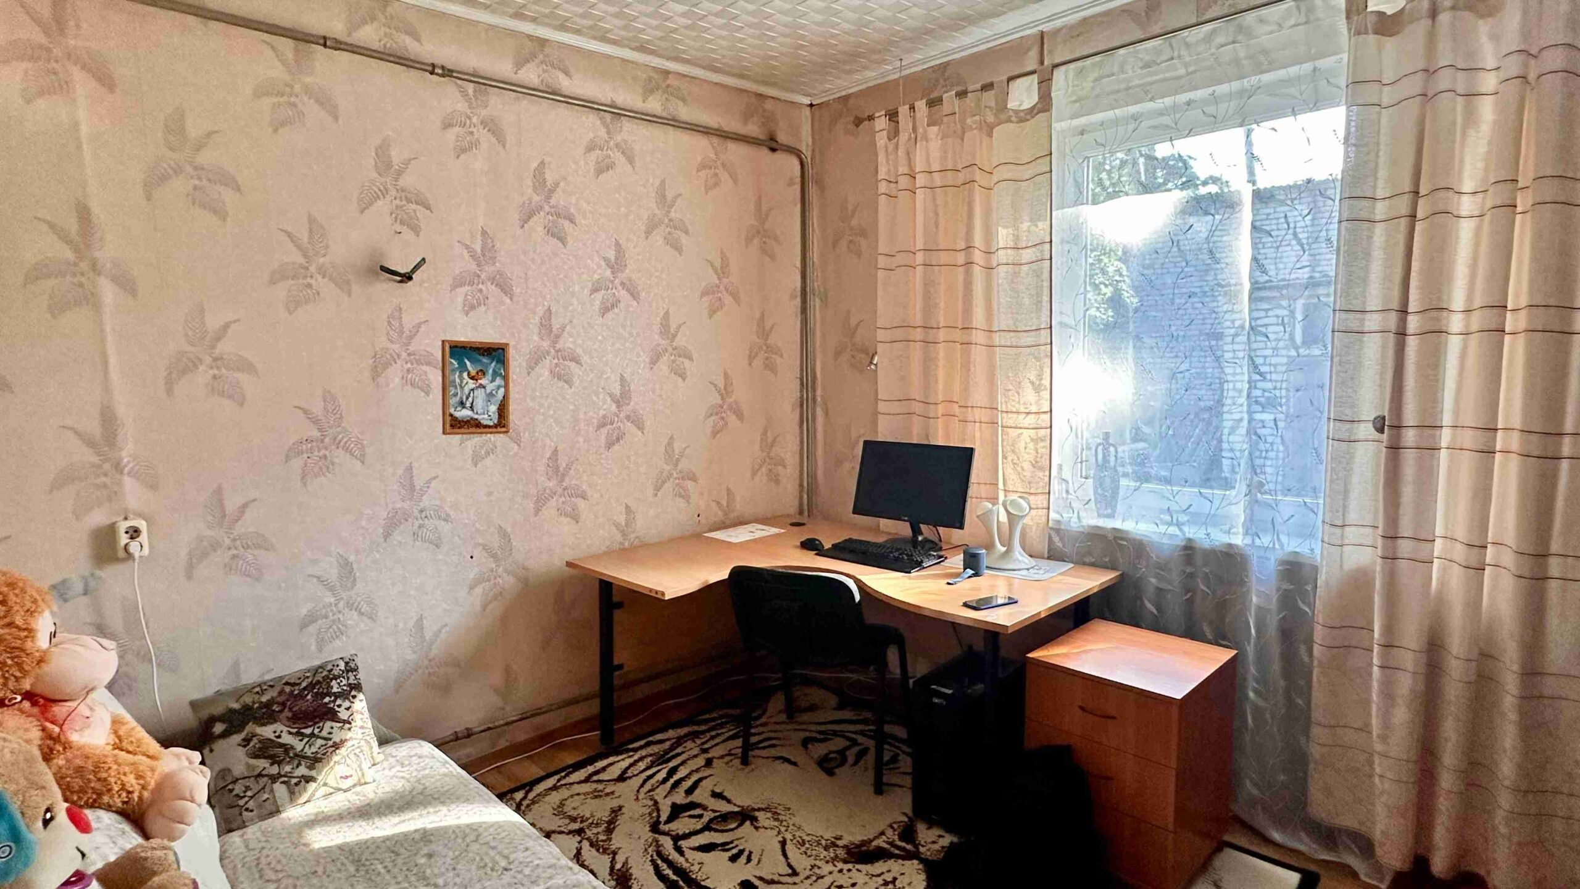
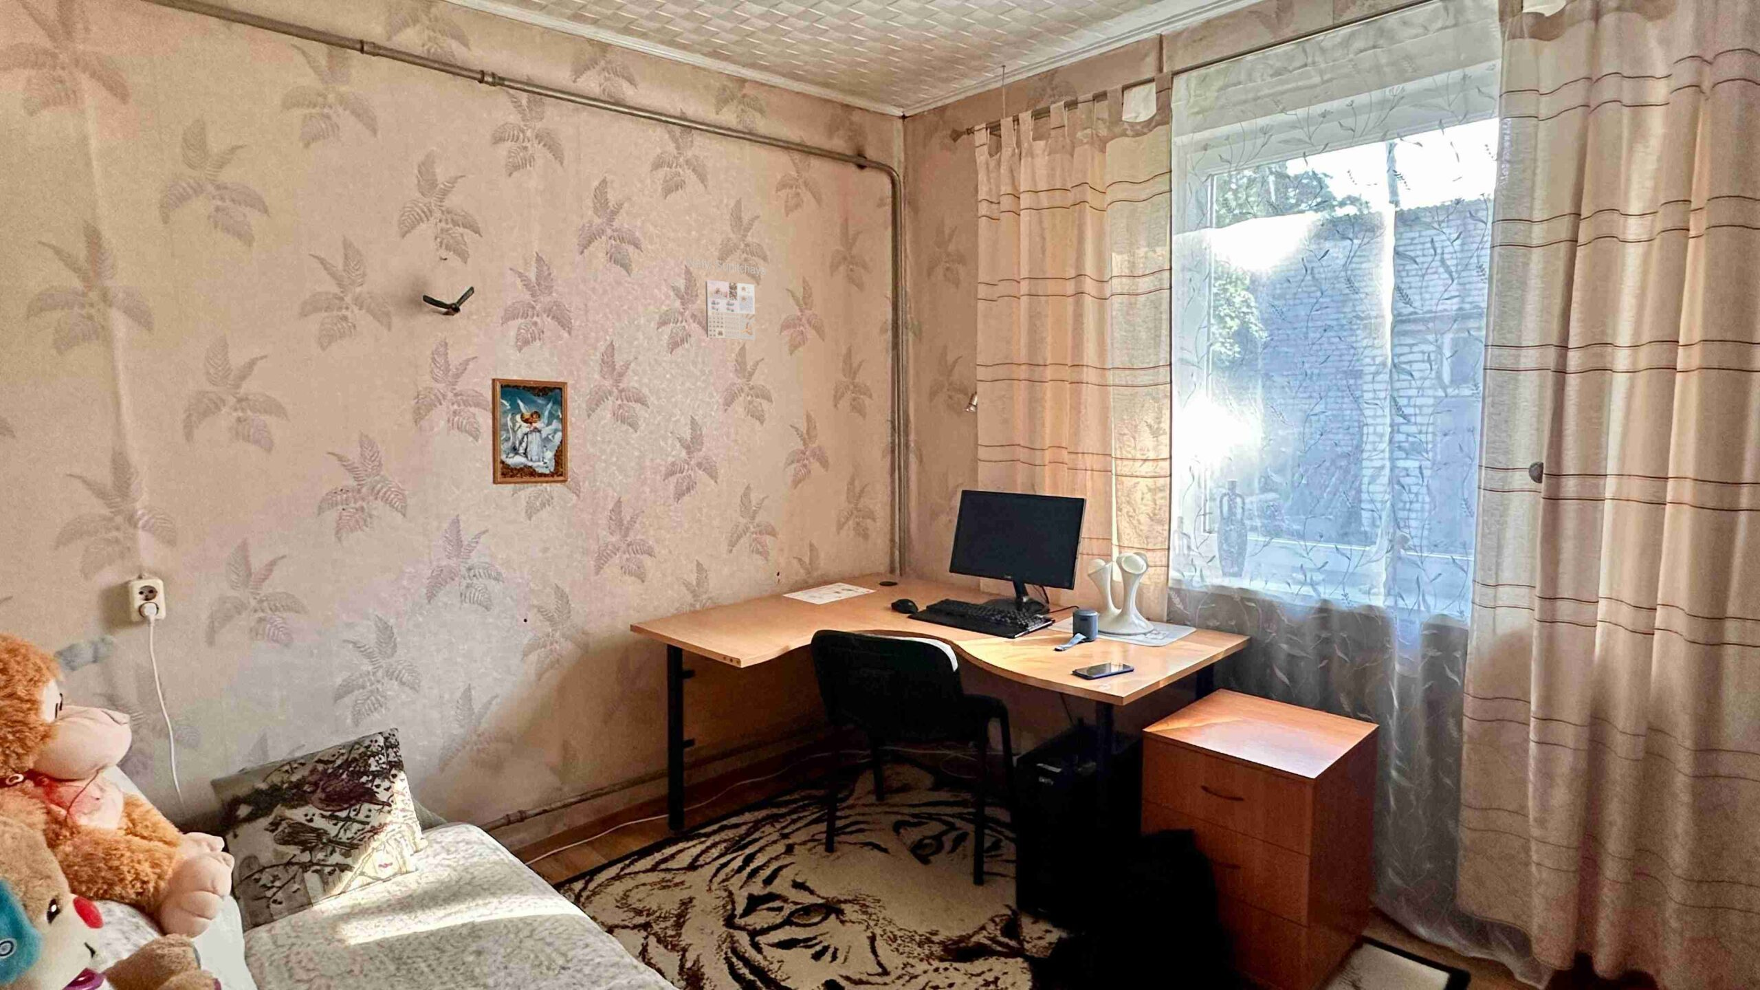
+ calendar (729, 300)
